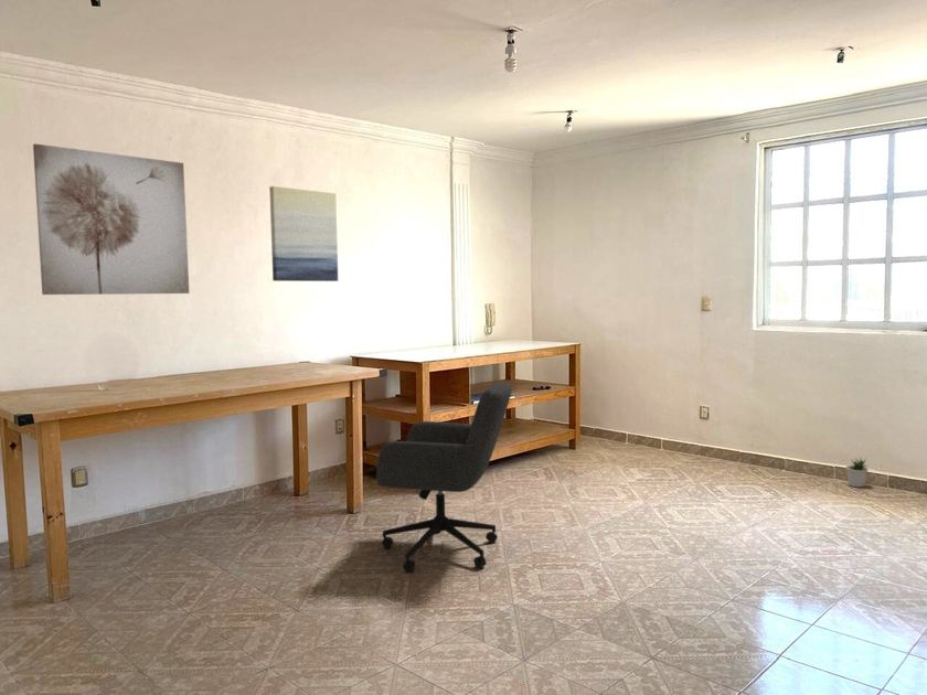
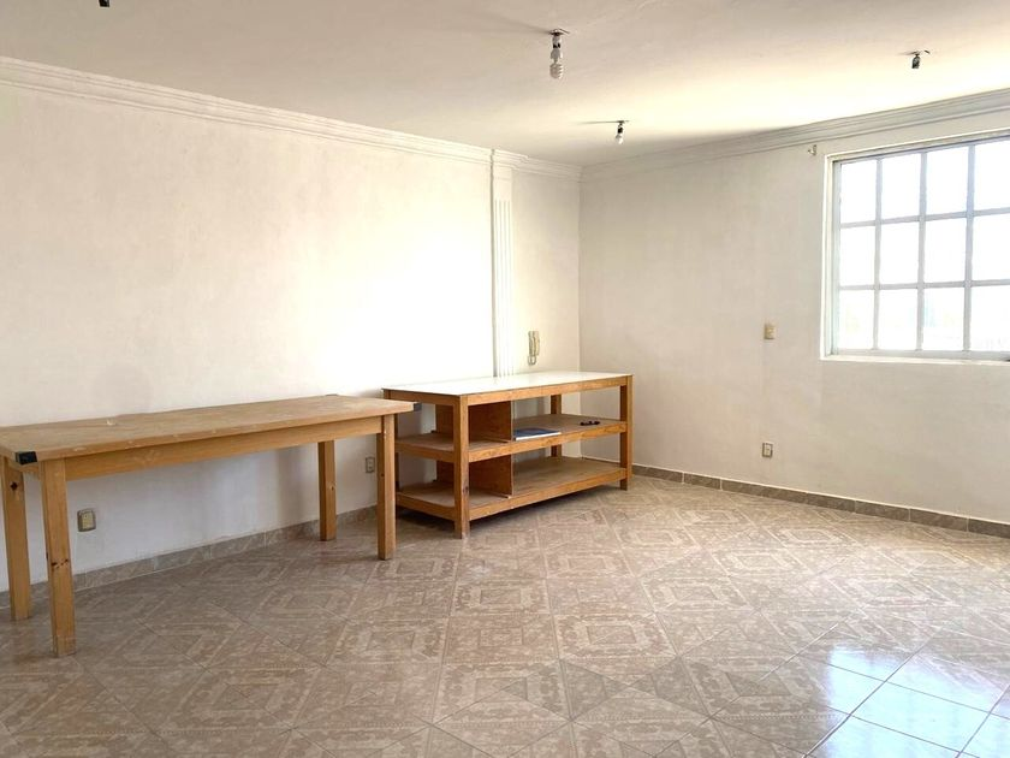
- wall art (305, 235)
- wall art (117, 224)
- potted plant (856, 470)
- office chair (444, 468)
